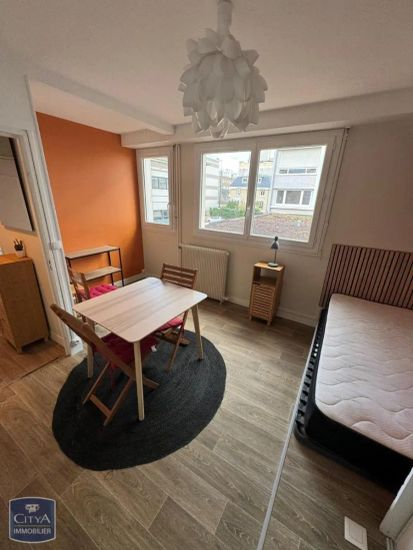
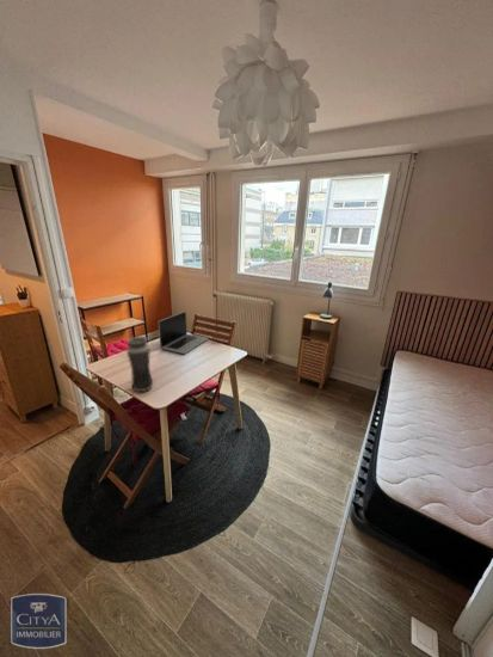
+ laptop (185, 331)
+ vase (140, 364)
